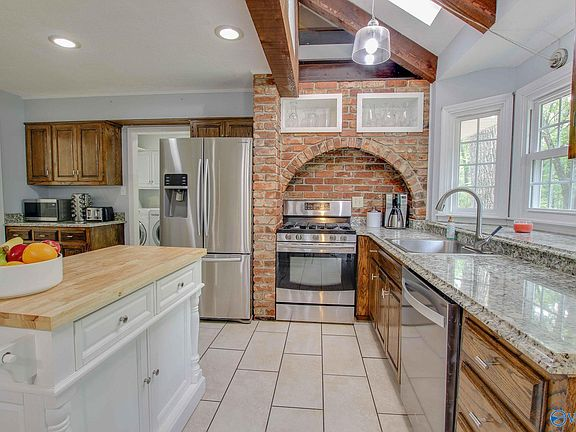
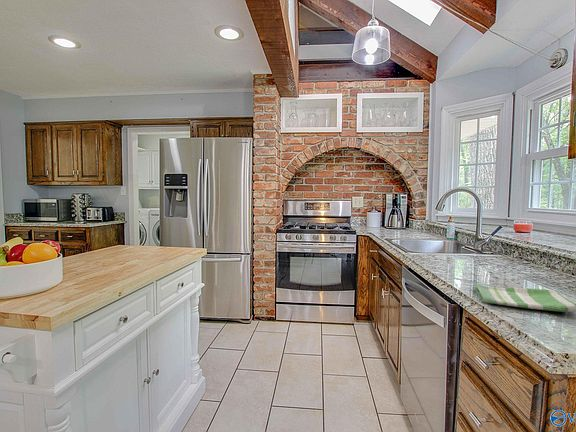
+ dish towel (521, 296)
